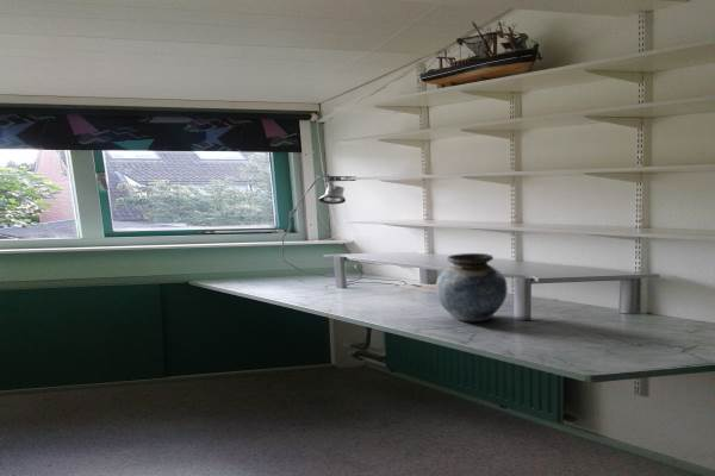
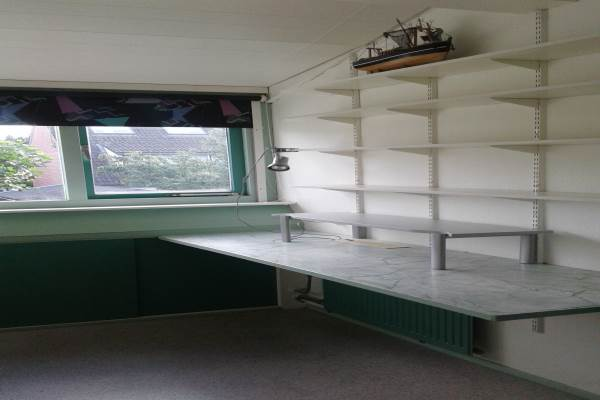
- vase (471, 287)
